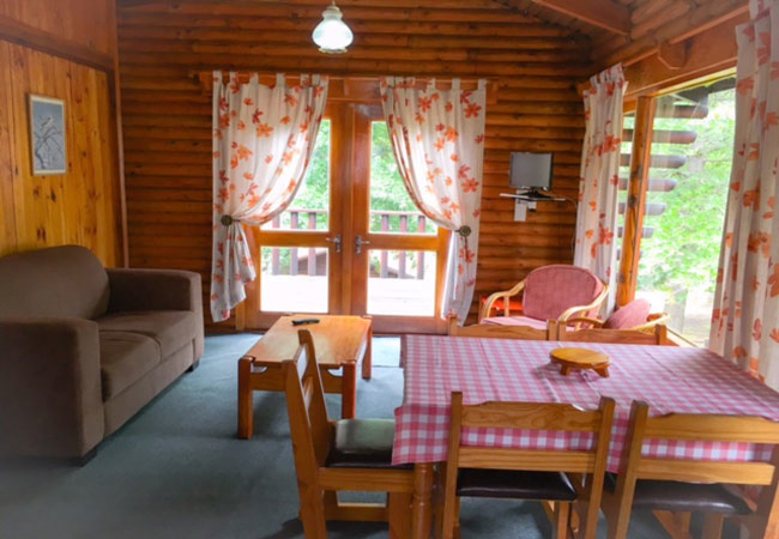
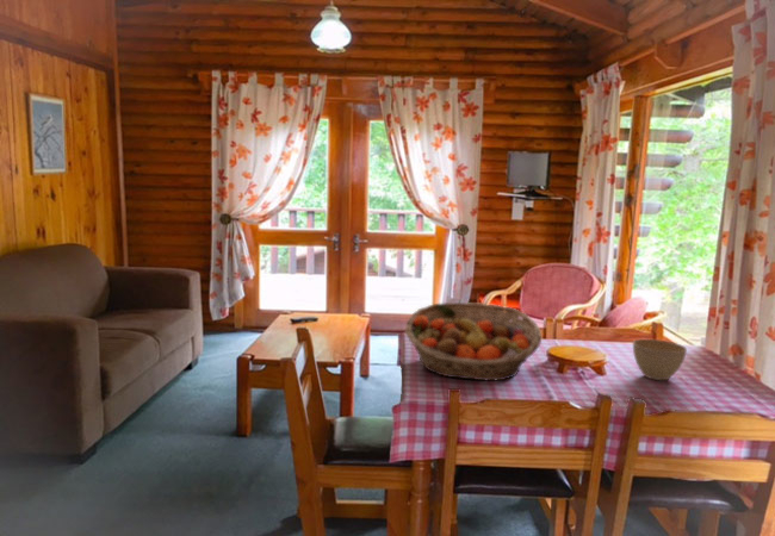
+ flower pot (657, 361)
+ fruit basket (471, 339)
